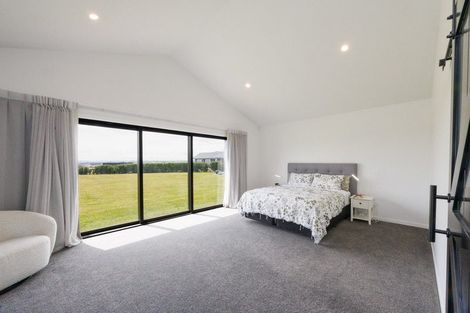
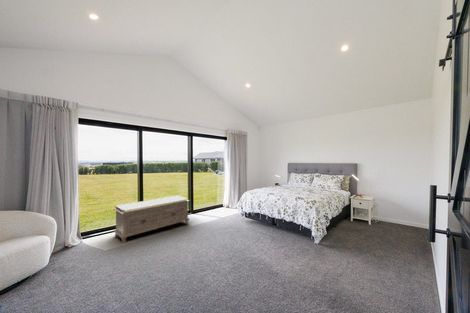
+ bench (154, 215)
